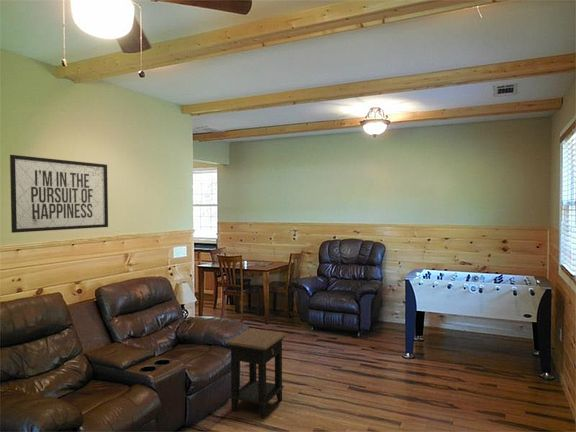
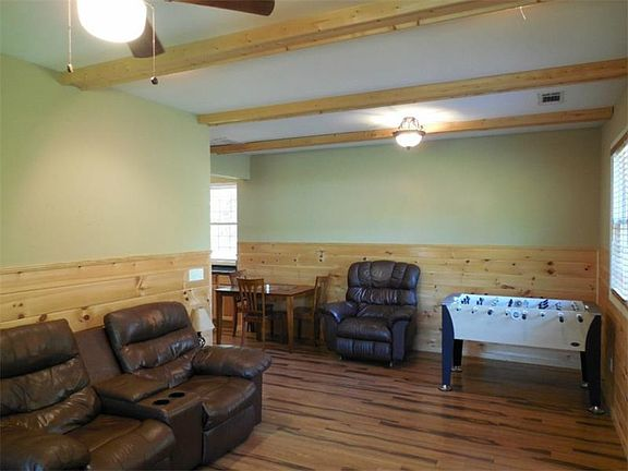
- side table (258, 371)
- mirror (64, 194)
